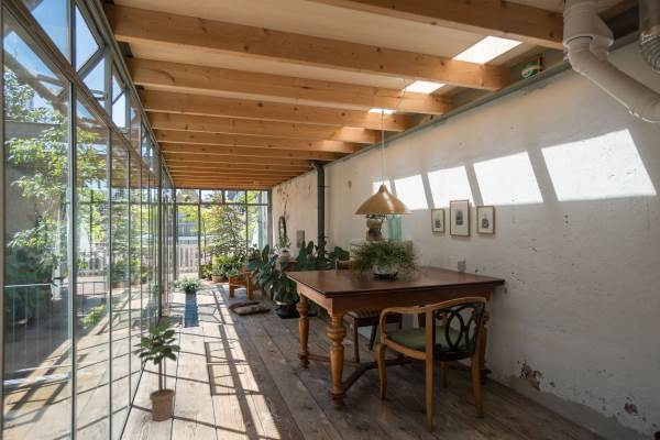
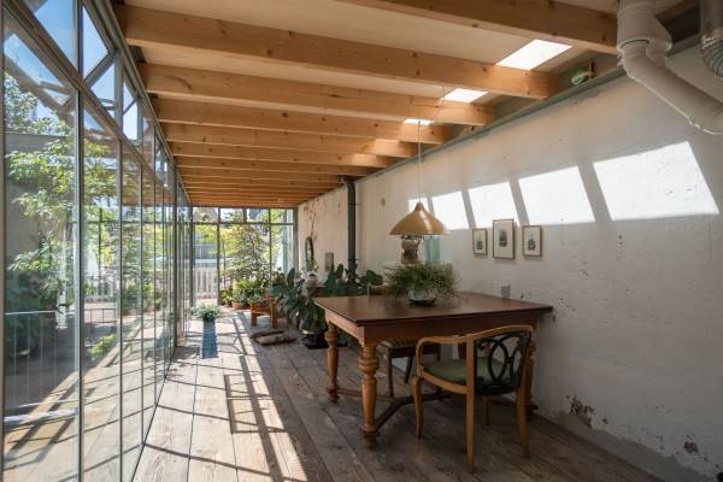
- potted plant (158, 371)
